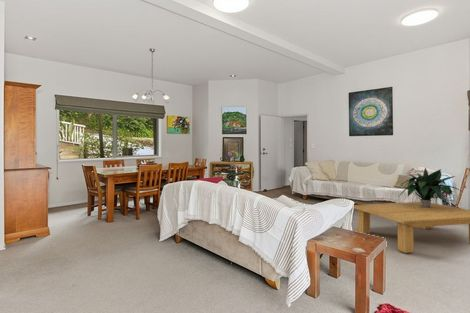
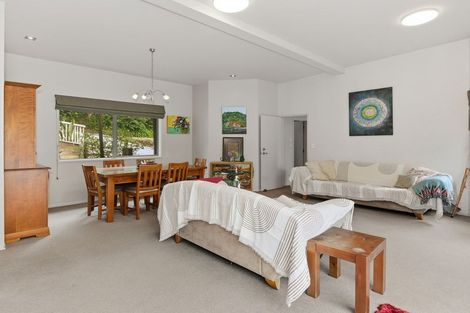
- coffee table (416, 224)
- potted plant (428, 187)
